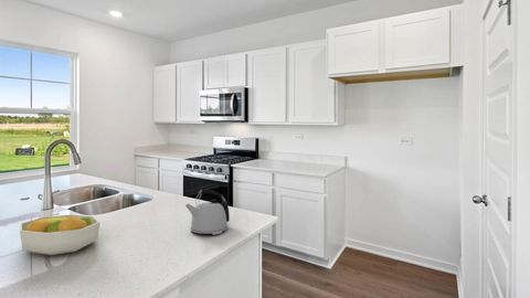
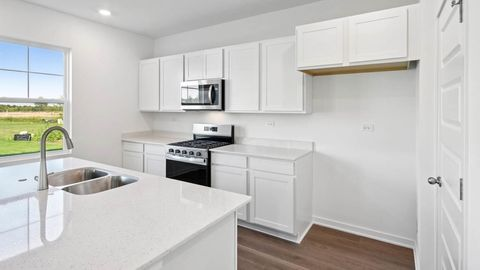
- kettle (208, 209)
- fruit bowl (60, 228)
